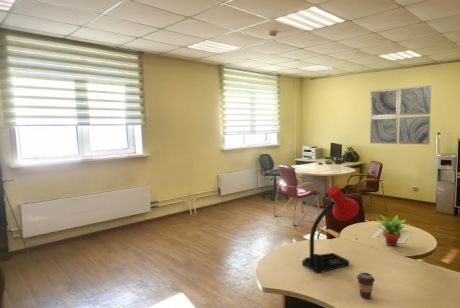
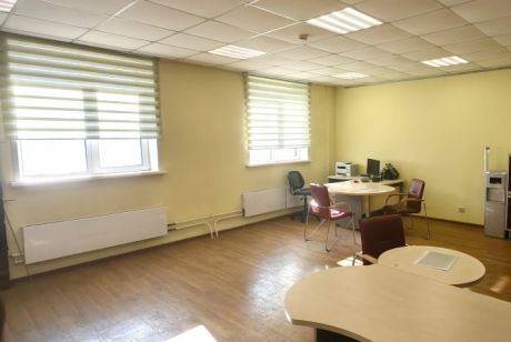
- coffee cup (365, 285)
- desk lamp (336, 218)
- wall art (397, 115)
- succulent plant (392, 230)
